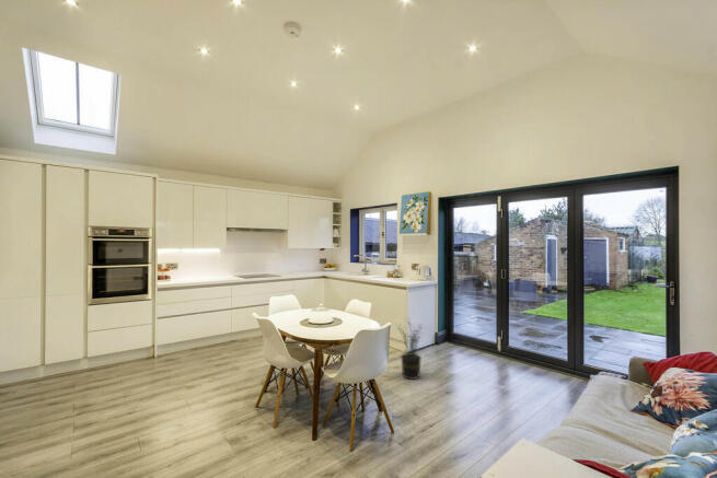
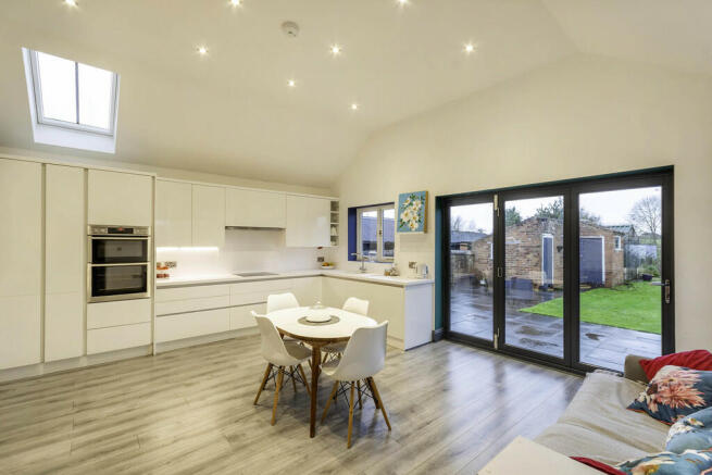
- potted plant (409, 348)
